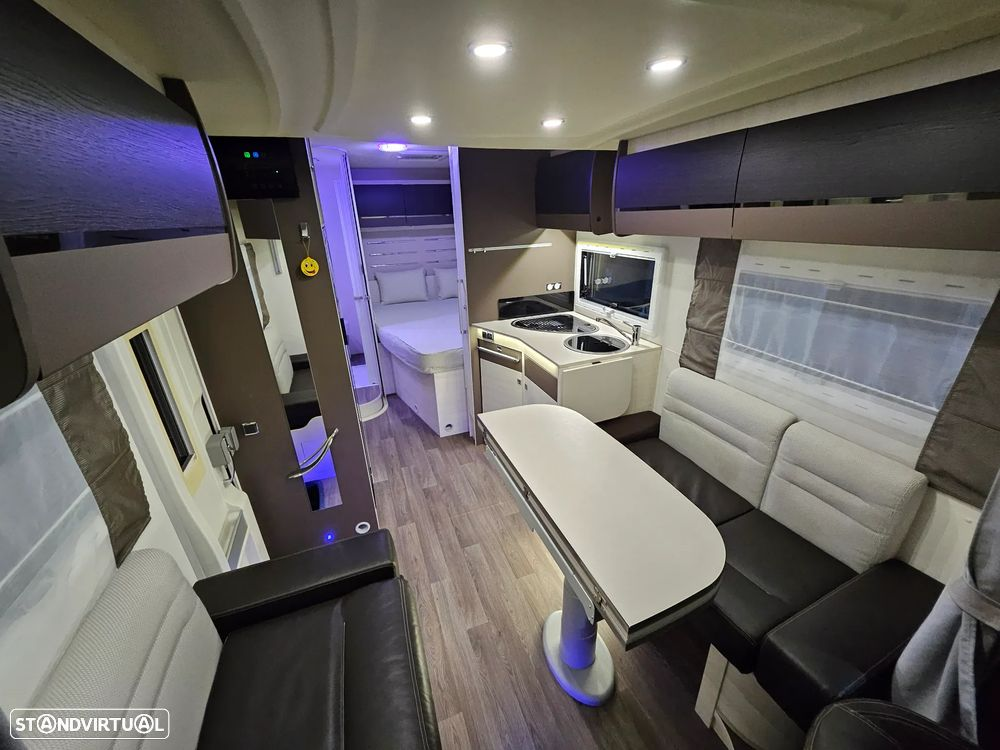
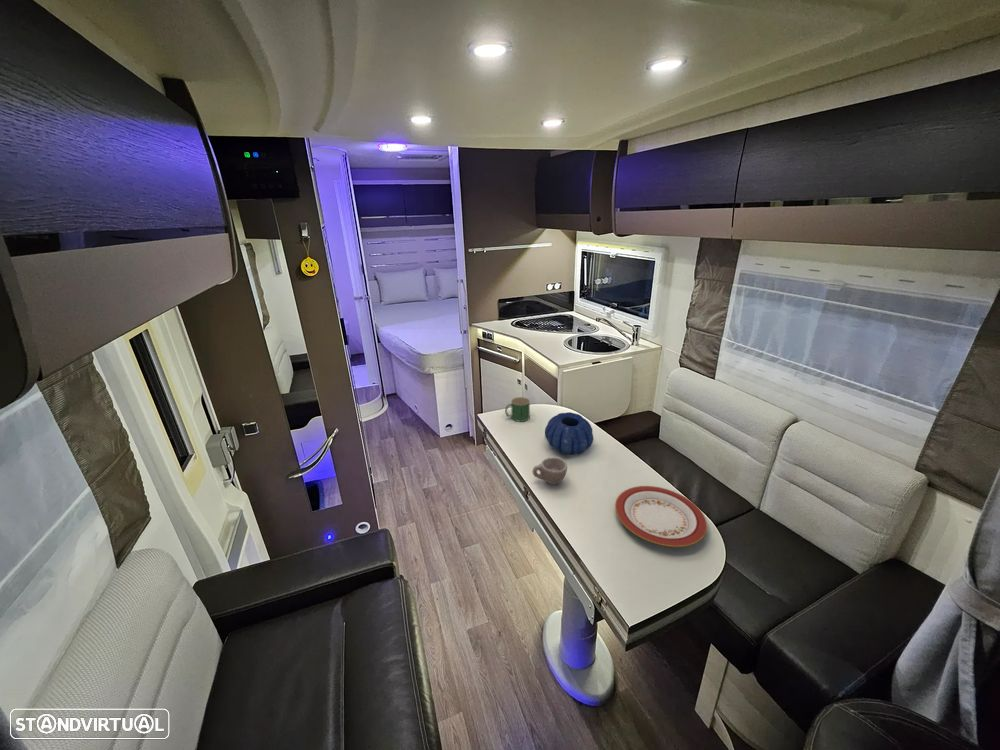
+ mug (517, 409)
+ cup (549, 473)
+ plate (658, 515)
+ decorative bowl (569, 432)
